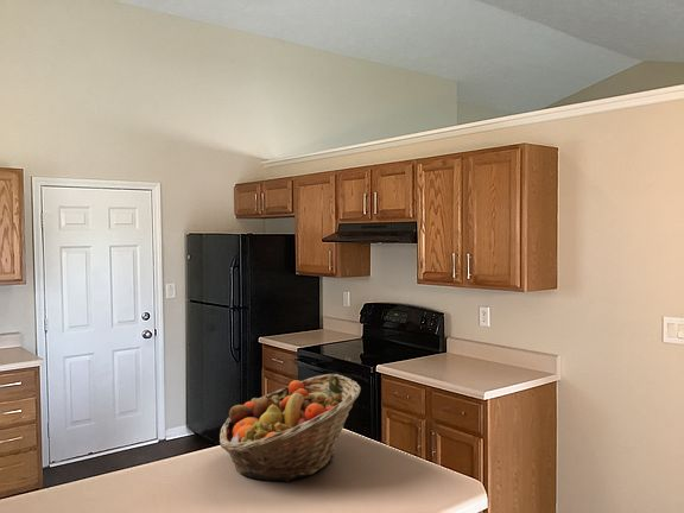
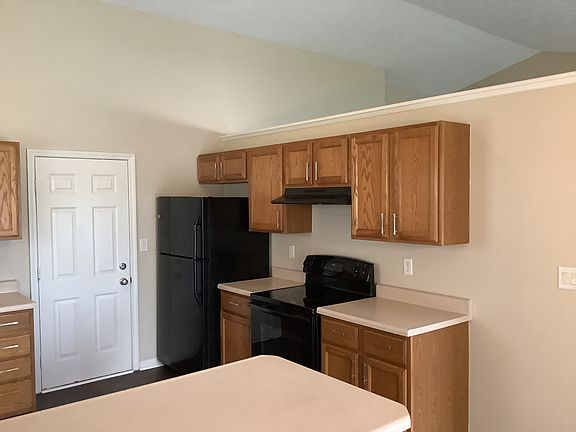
- fruit basket (290, 420)
